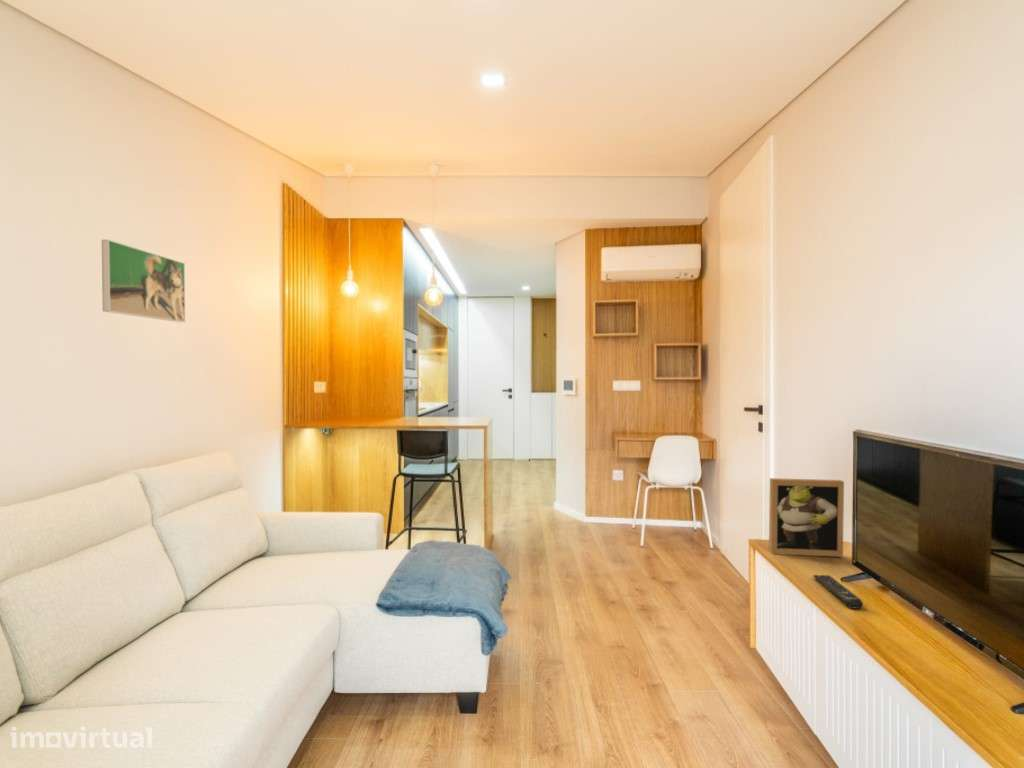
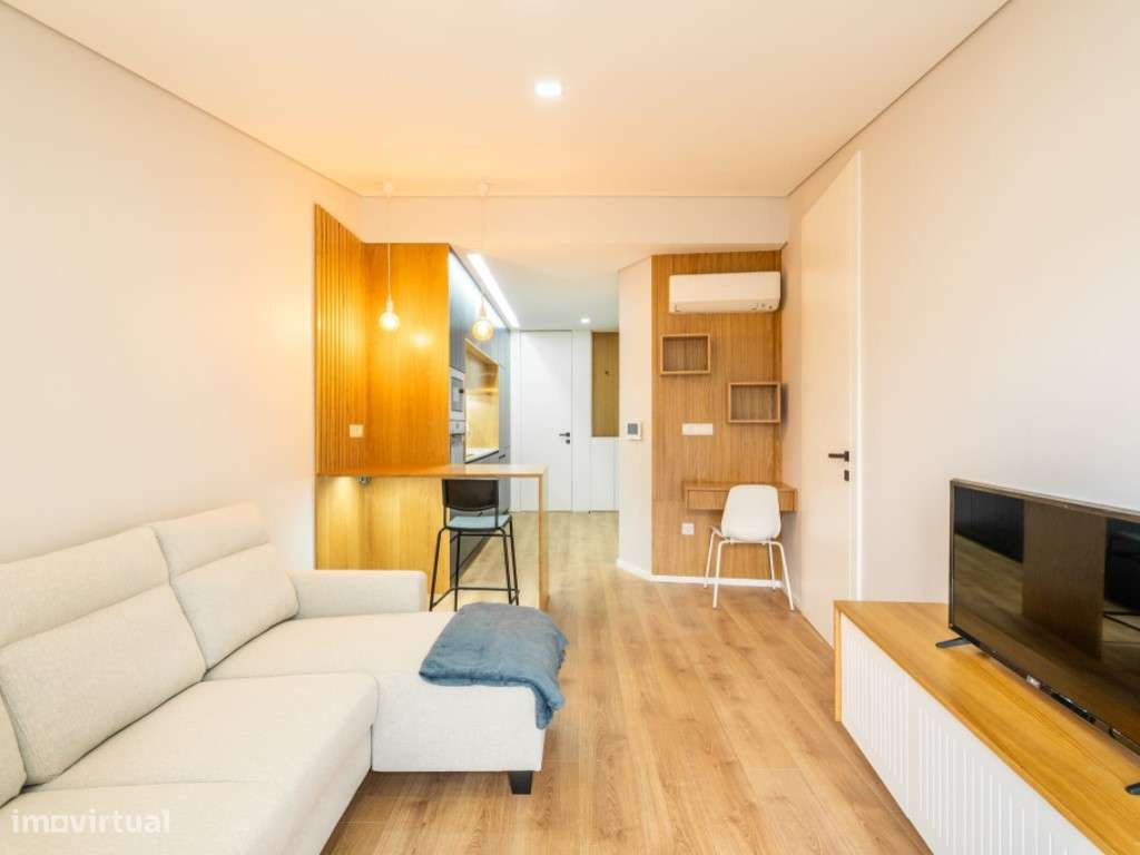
- remote control (836, 589)
- picture frame (801, 514)
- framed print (147, 284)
